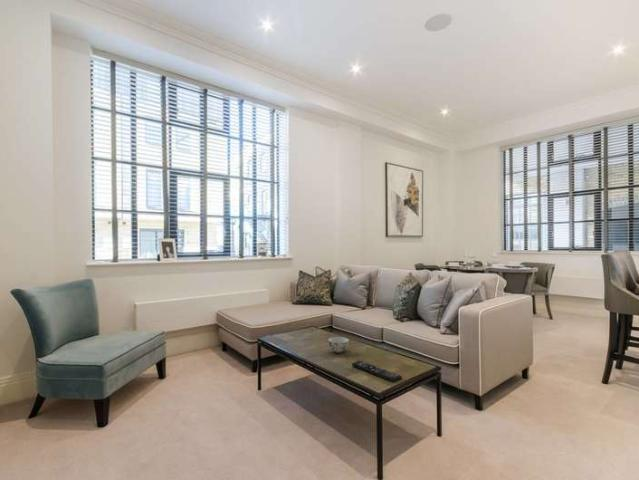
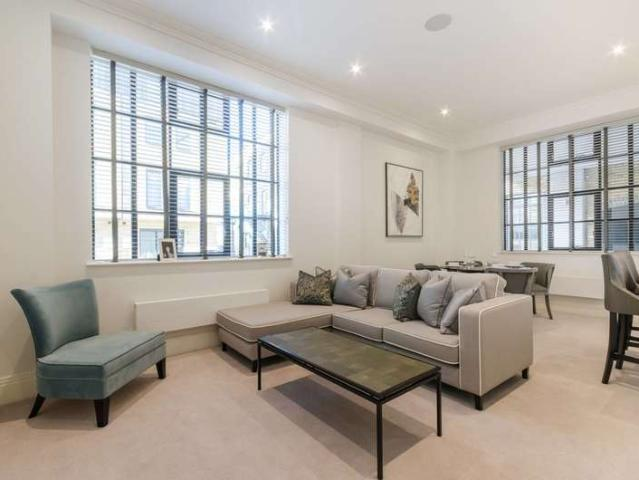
- remote control (375, 370)
- soup bowl (338, 345)
